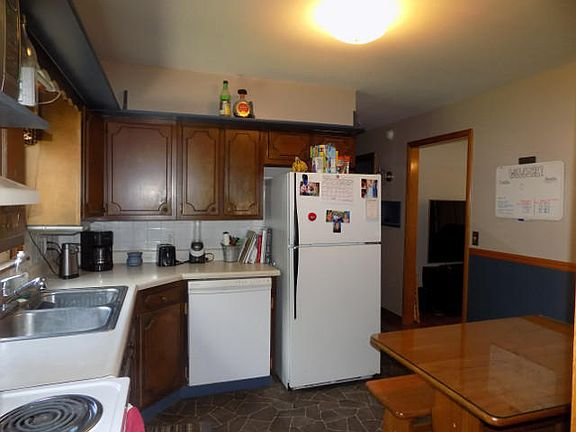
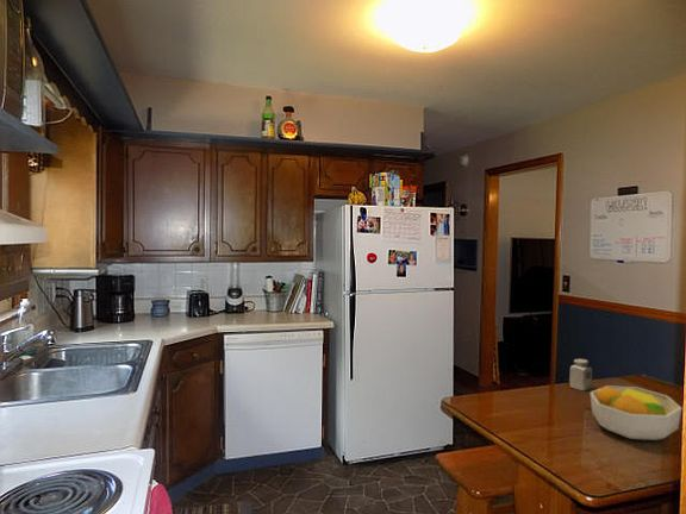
+ salt shaker (580, 374)
+ fruit bowl (632, 407)
